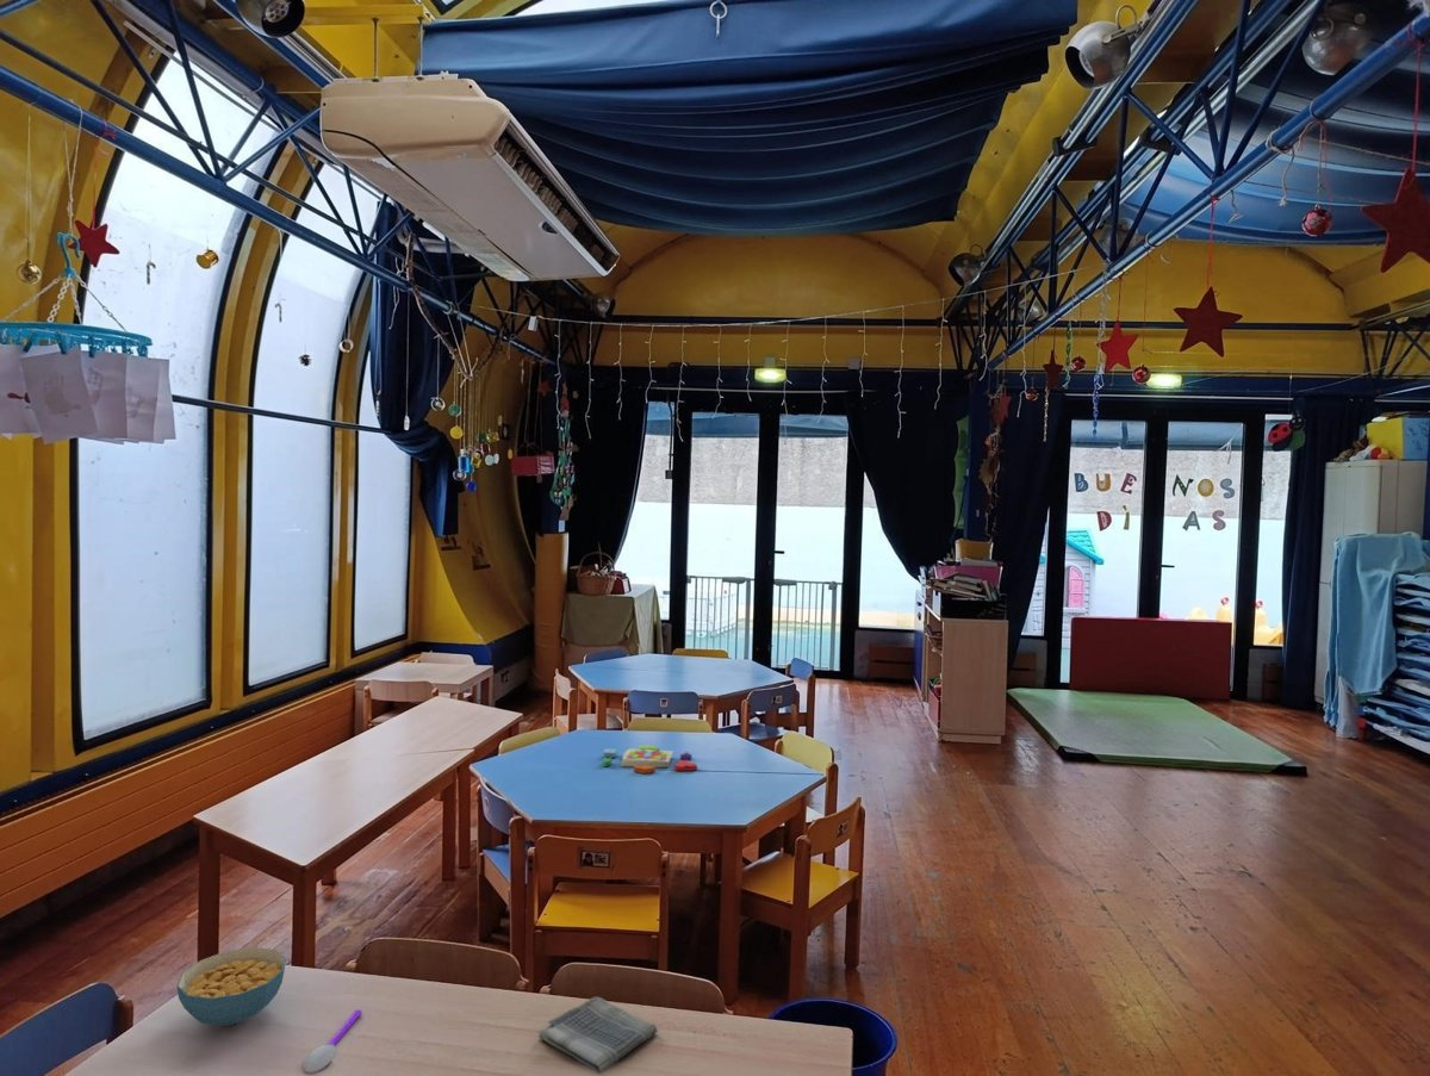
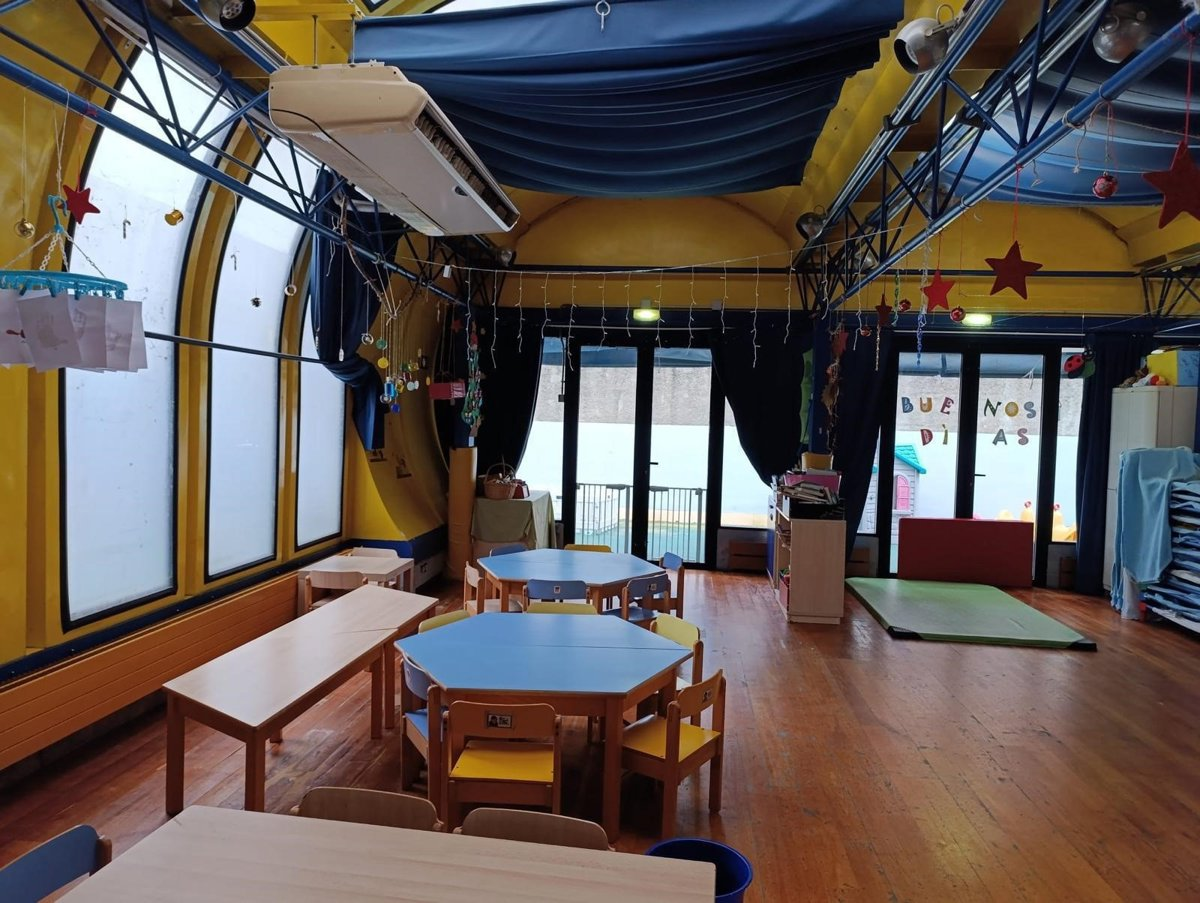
- dish towel (597, 1028)
- spoon (335, 1038)
- pattern blocks set (647, 757)
- cereal bowl (232, 994)
